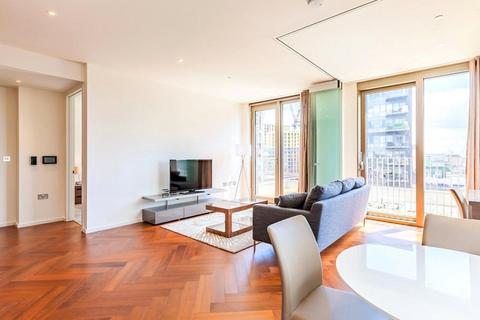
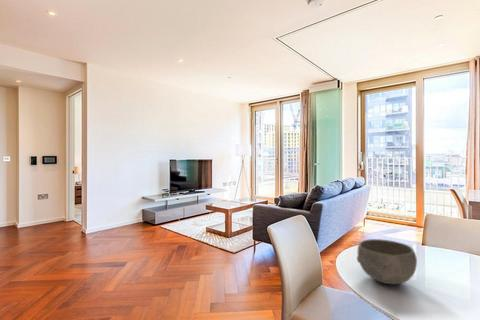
+ bowl (385, 262)
